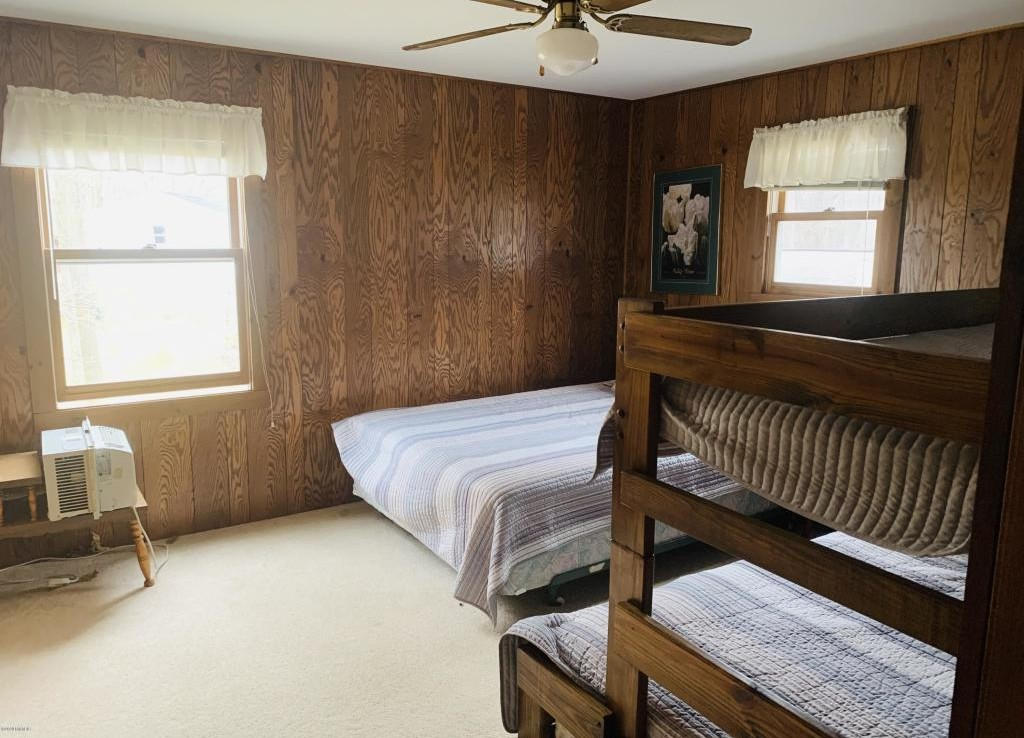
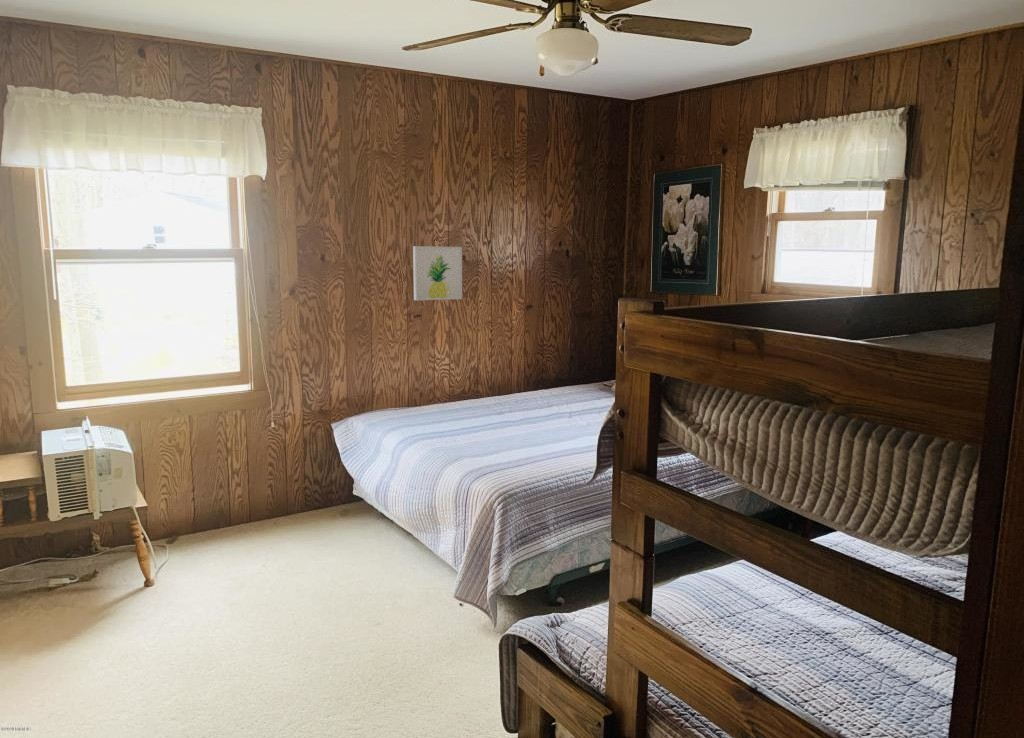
+ wall art (438, 273)
